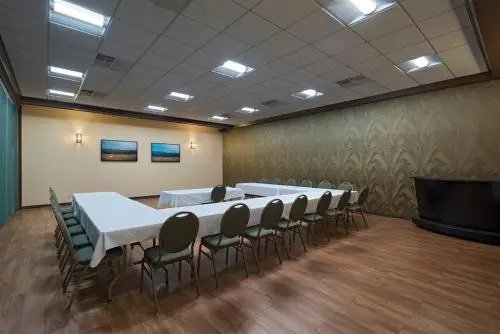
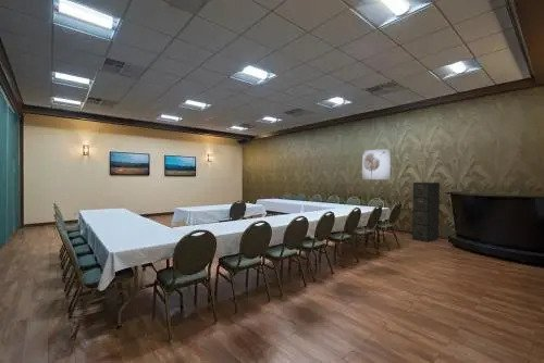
+ wall art (375, 164)
+ filing cabinet (425, 210)
